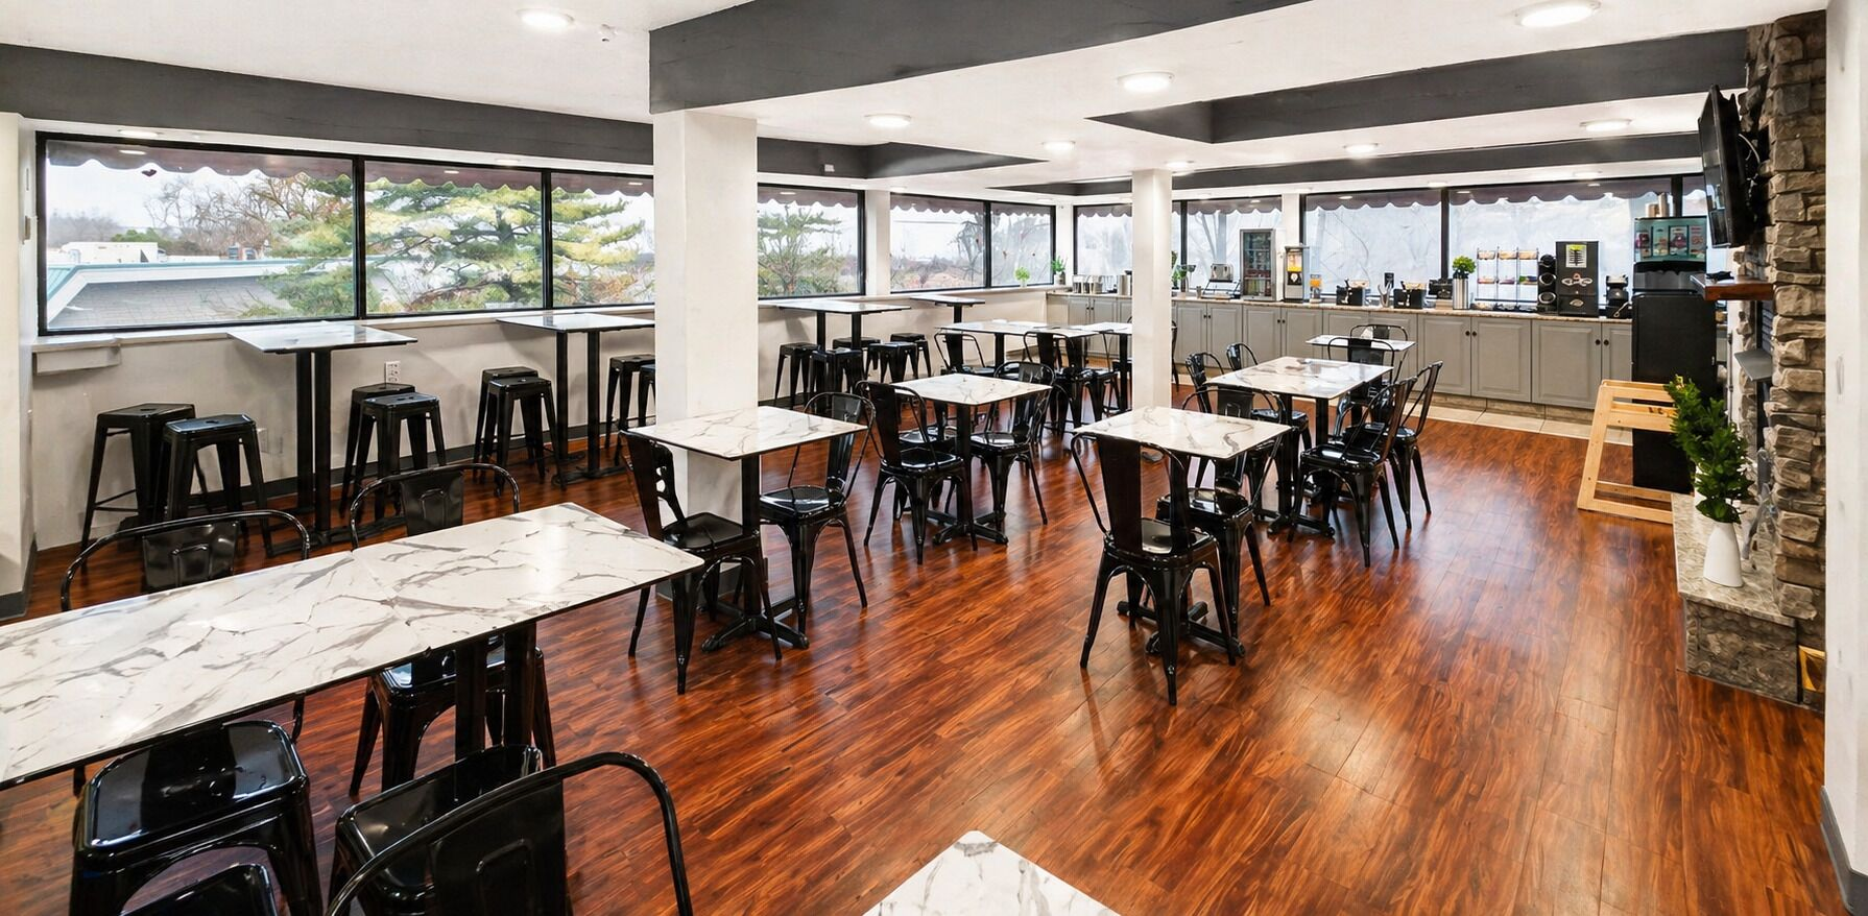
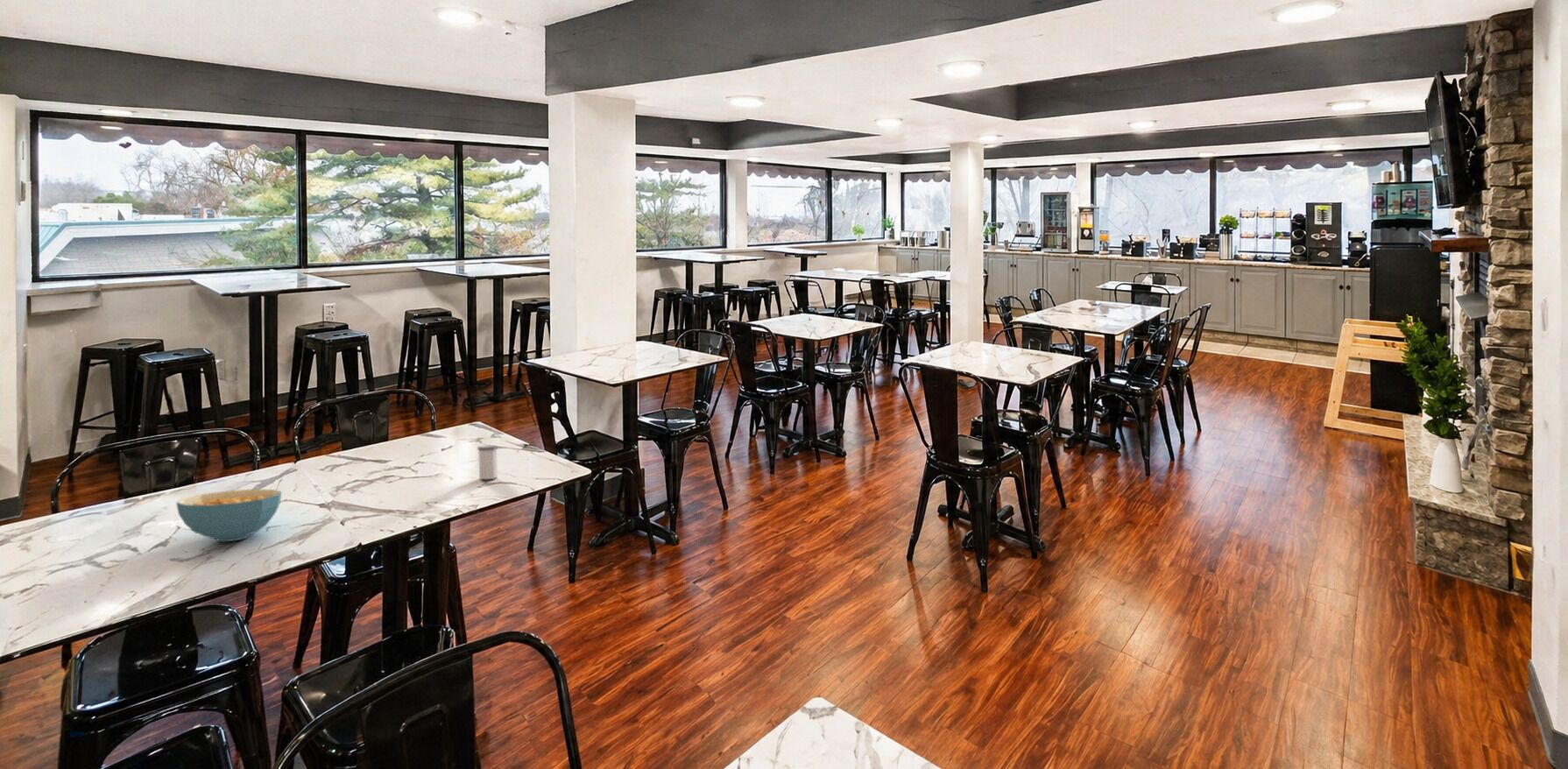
+ salt shaker (488, 462)
+ cereal bowl (231, 518)
